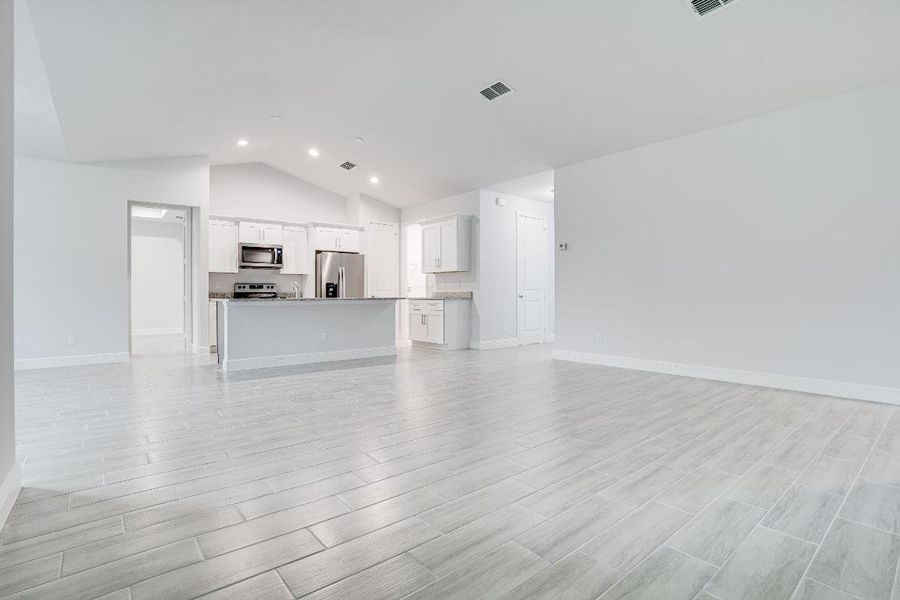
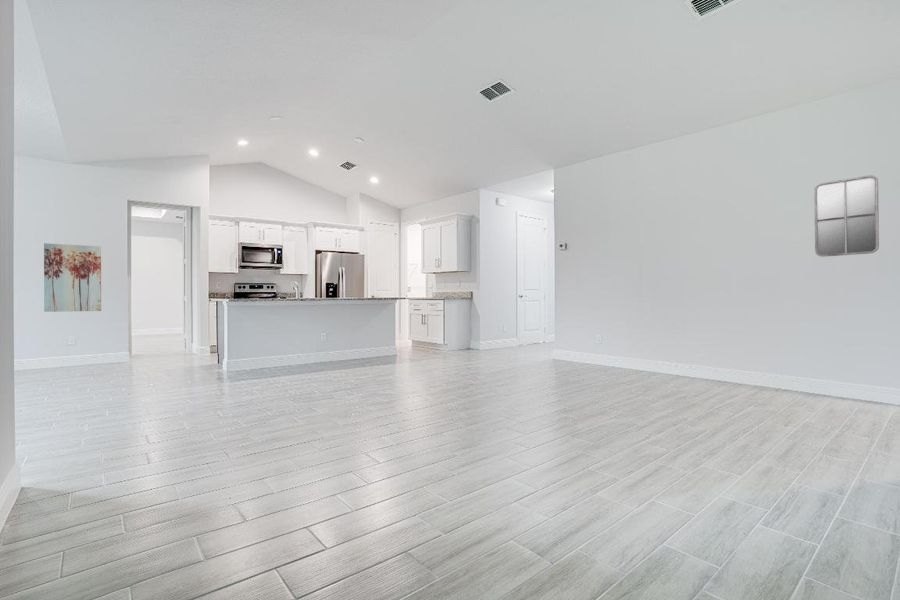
+ wall art (73, 278)
+ home mirror (845, 217)
